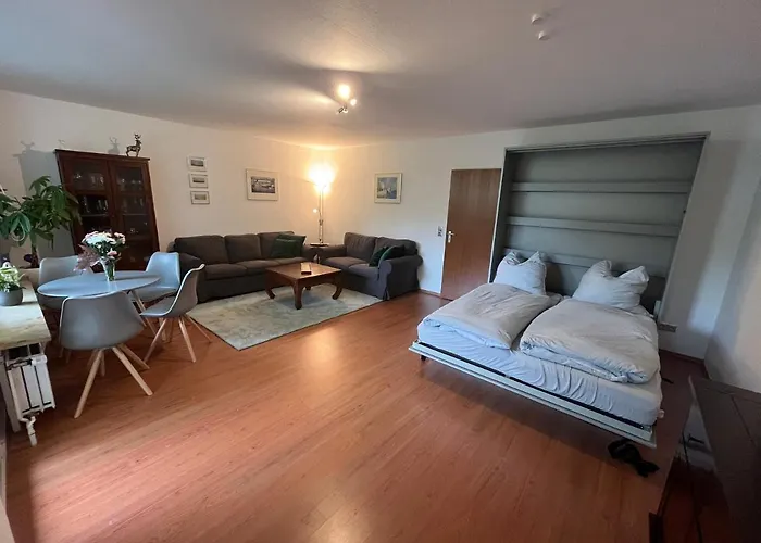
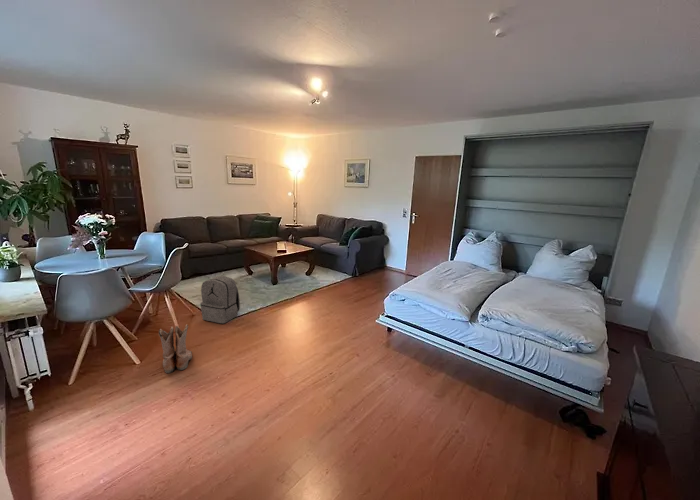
+ boots (175, 342)
+ backpack (221, 297)
